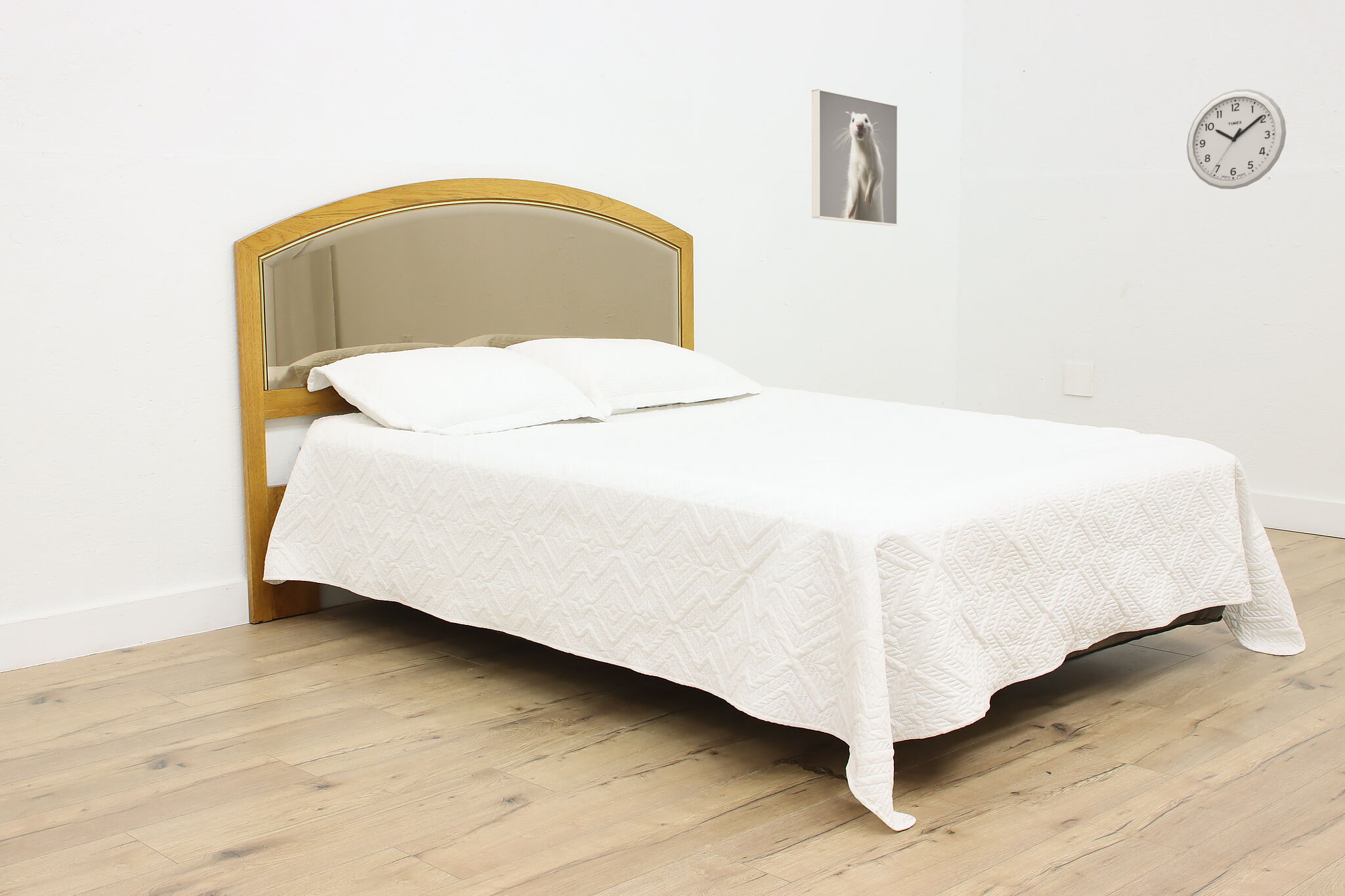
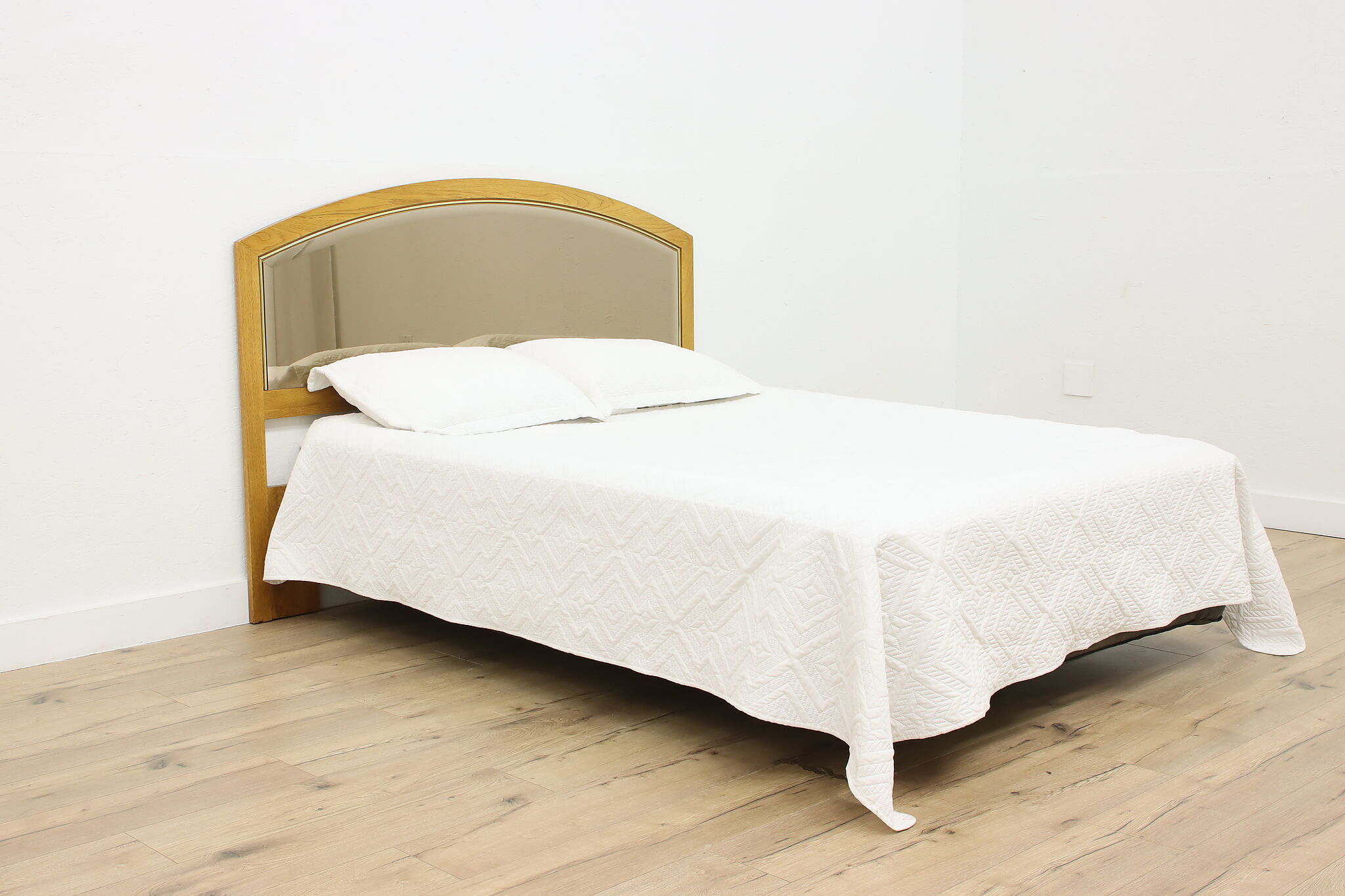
- wall clock (1234, 139)
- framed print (856, 160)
